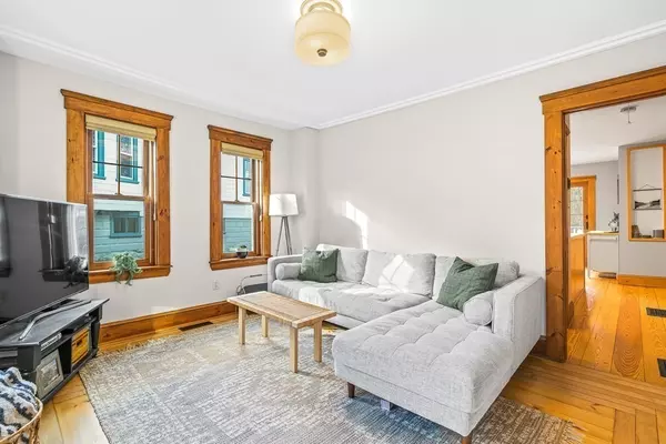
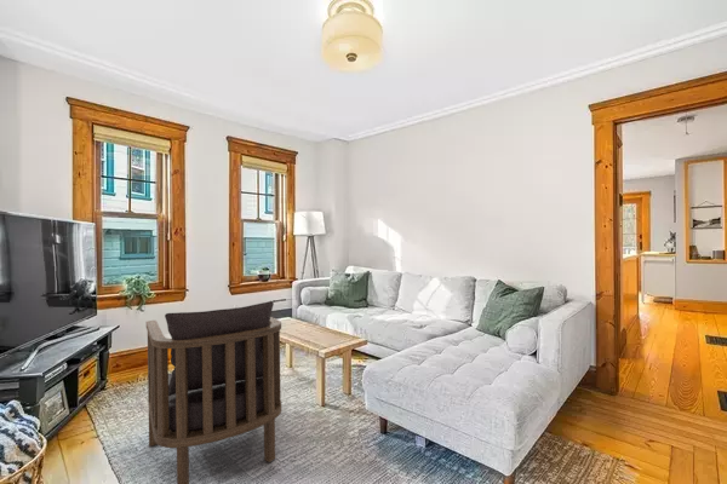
+ armchair (216, 374)
